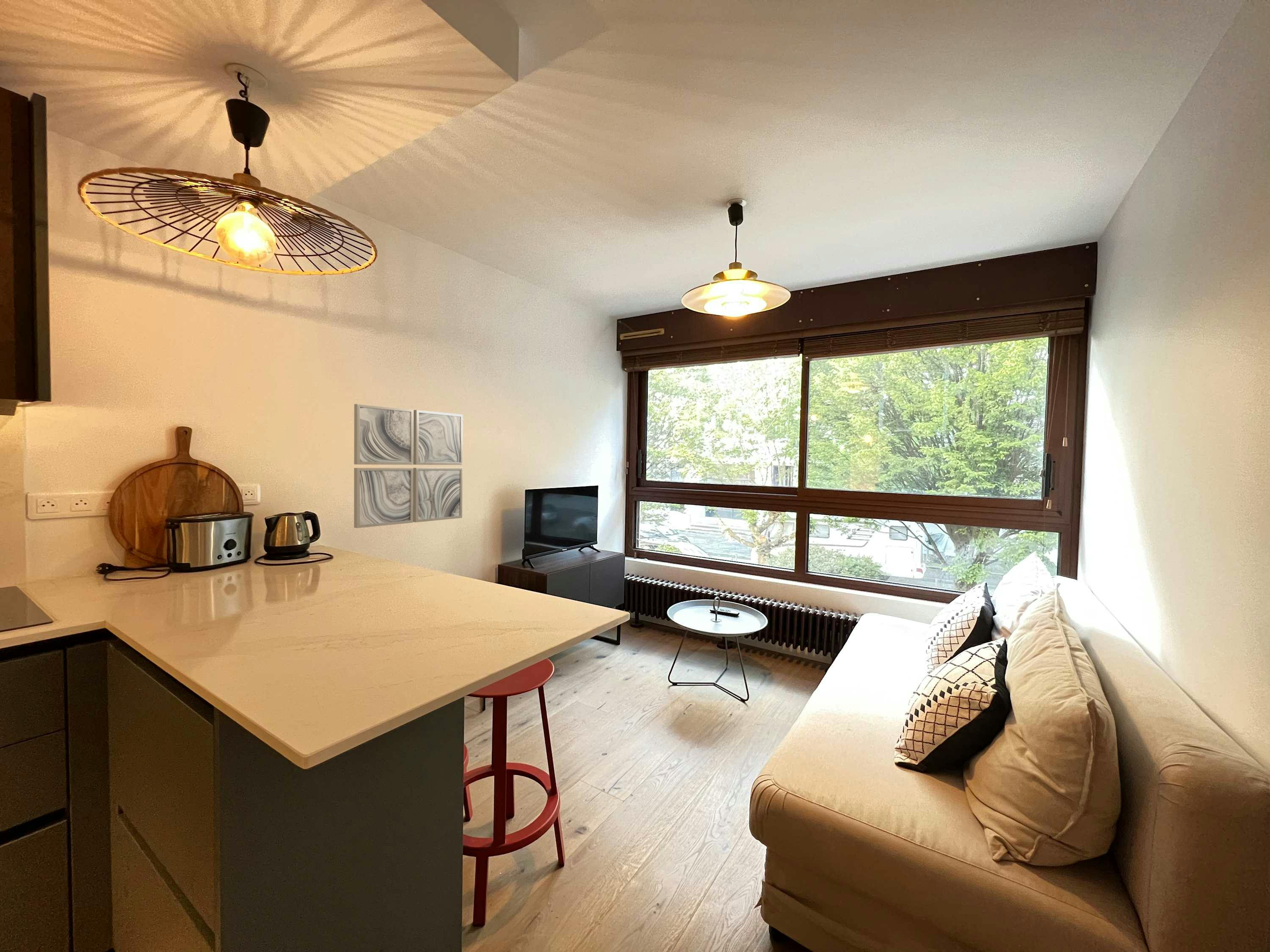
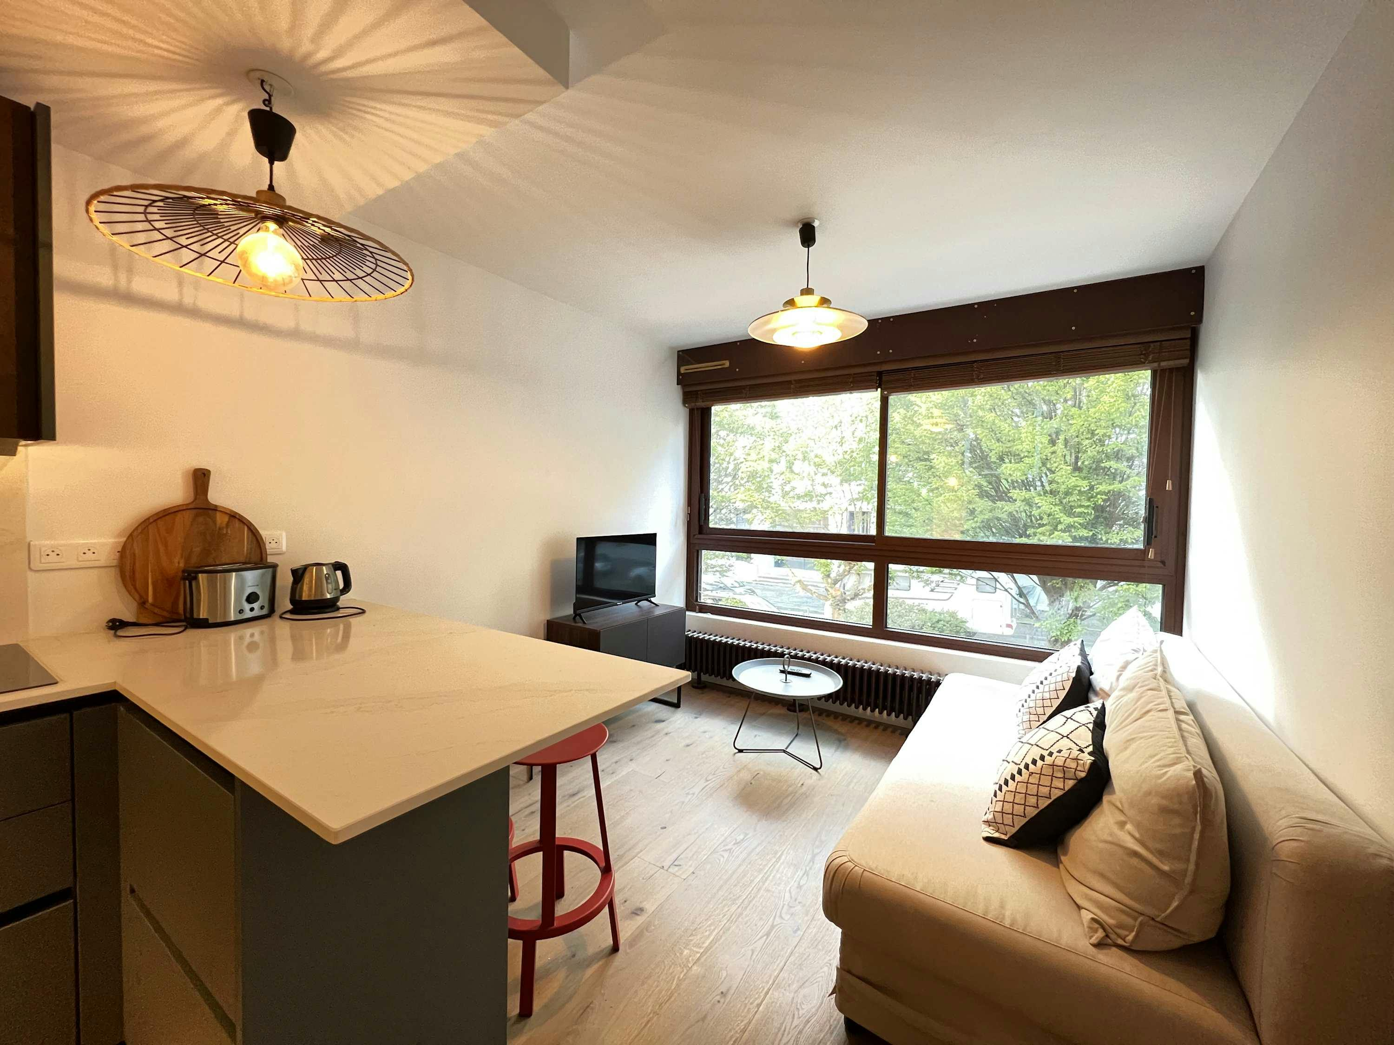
- wall art (413, 468)
